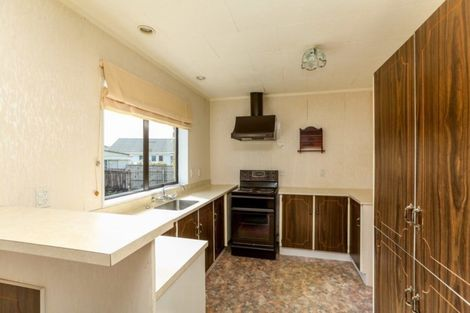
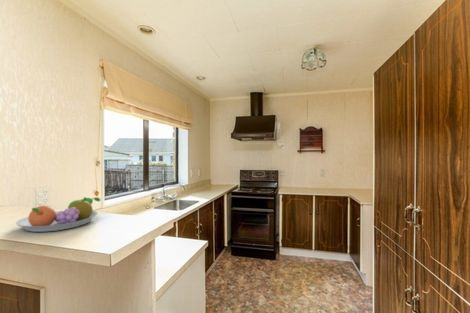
+ fruit bowl (64, 210)
